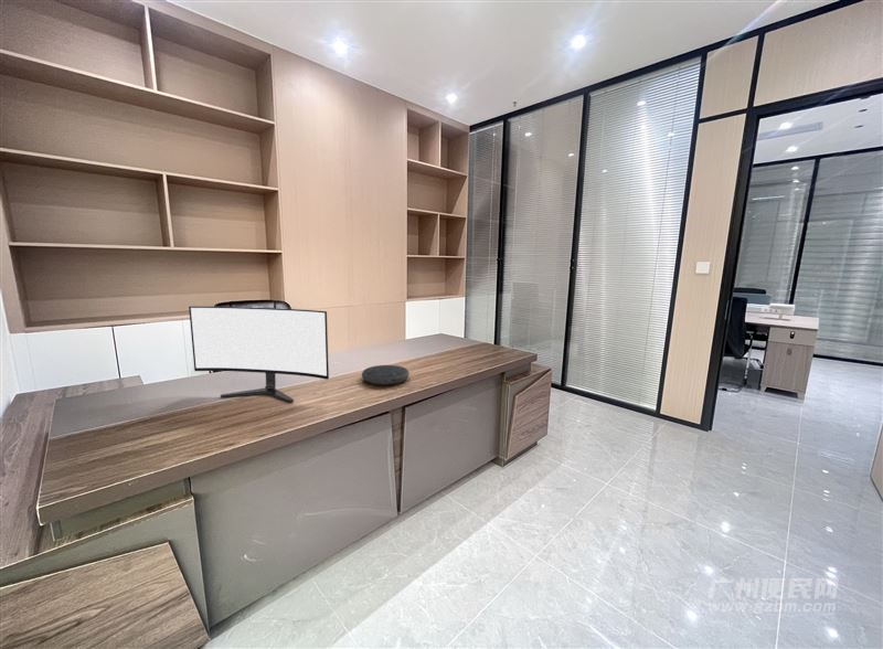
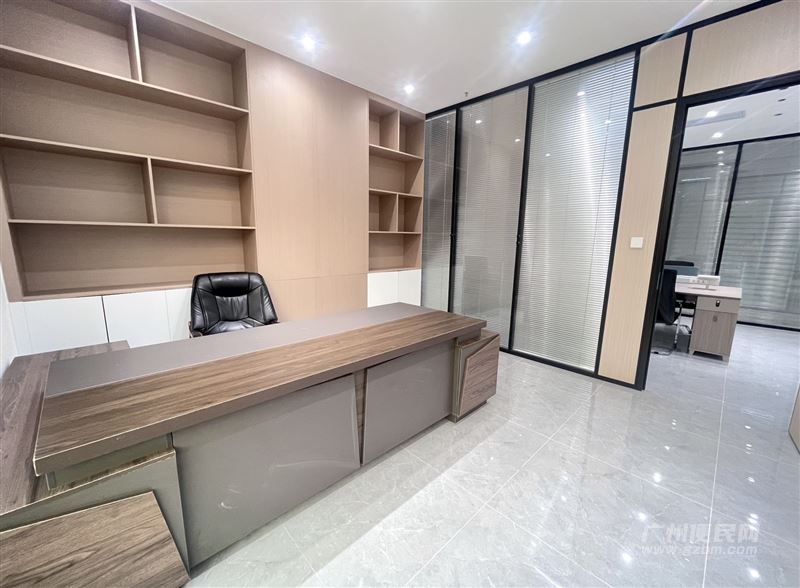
- monitor (262, 352)
- speaker (384, 373)
